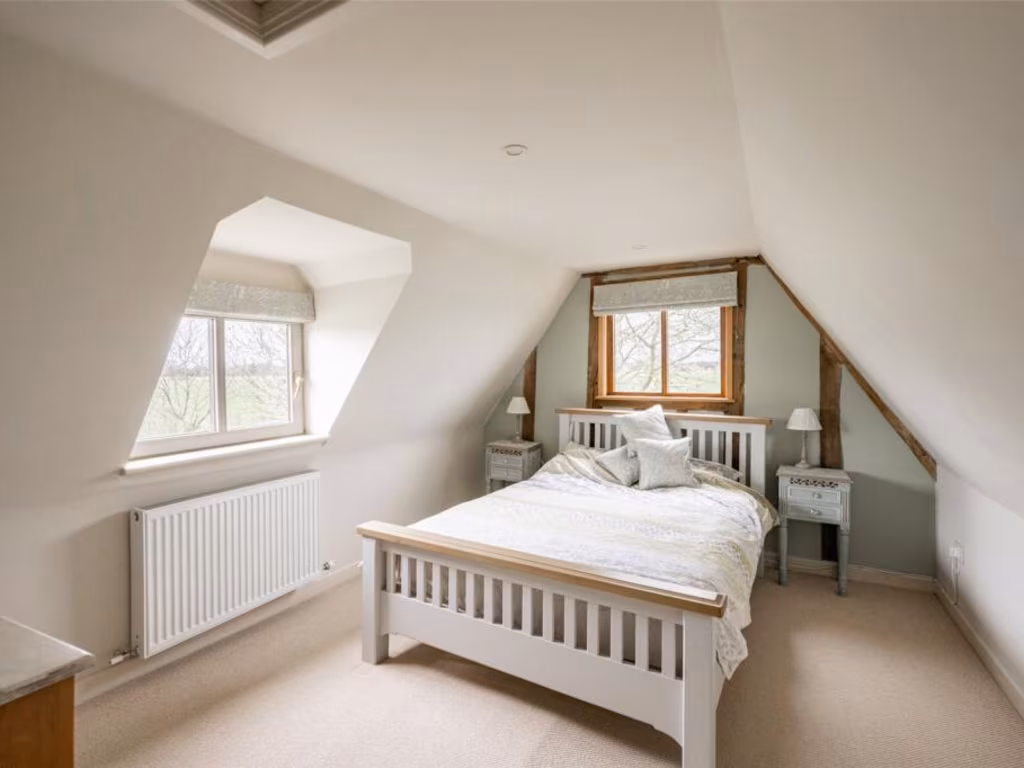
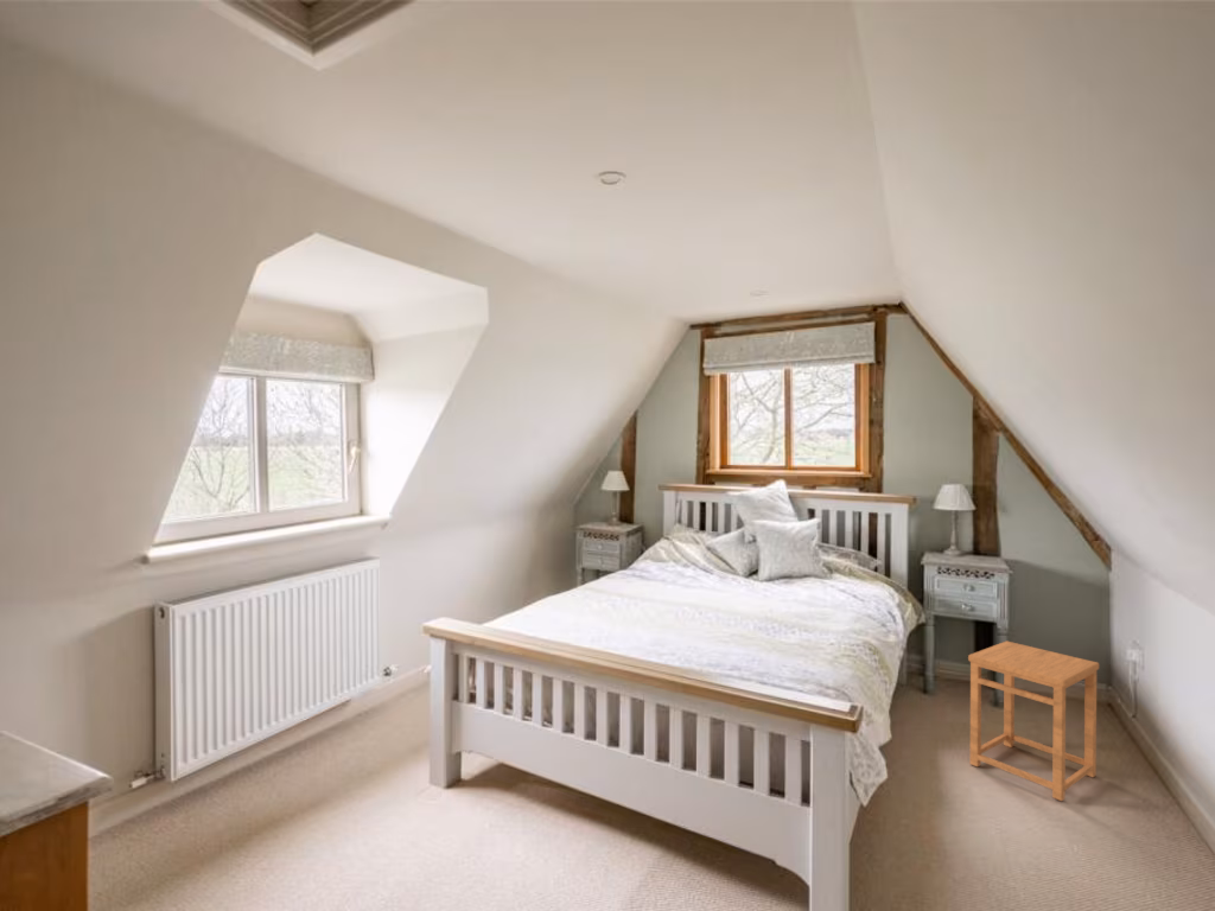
+ side table (1036, 700)
